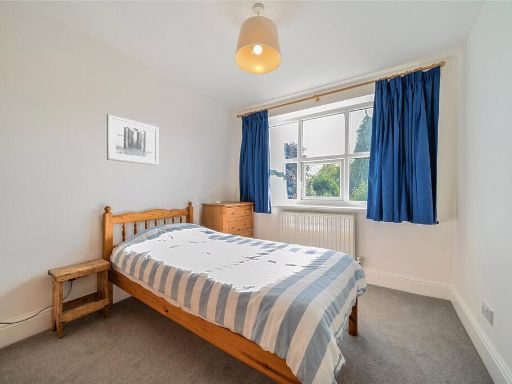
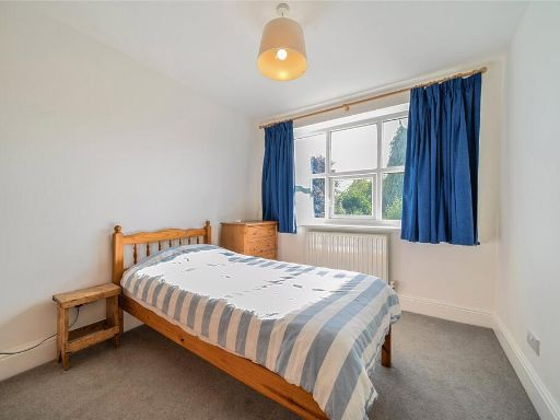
- wall art (135, 141)
